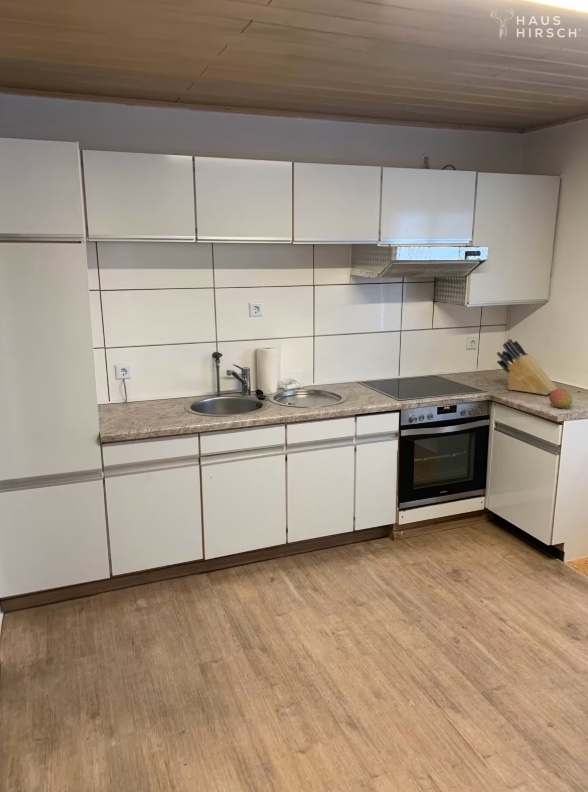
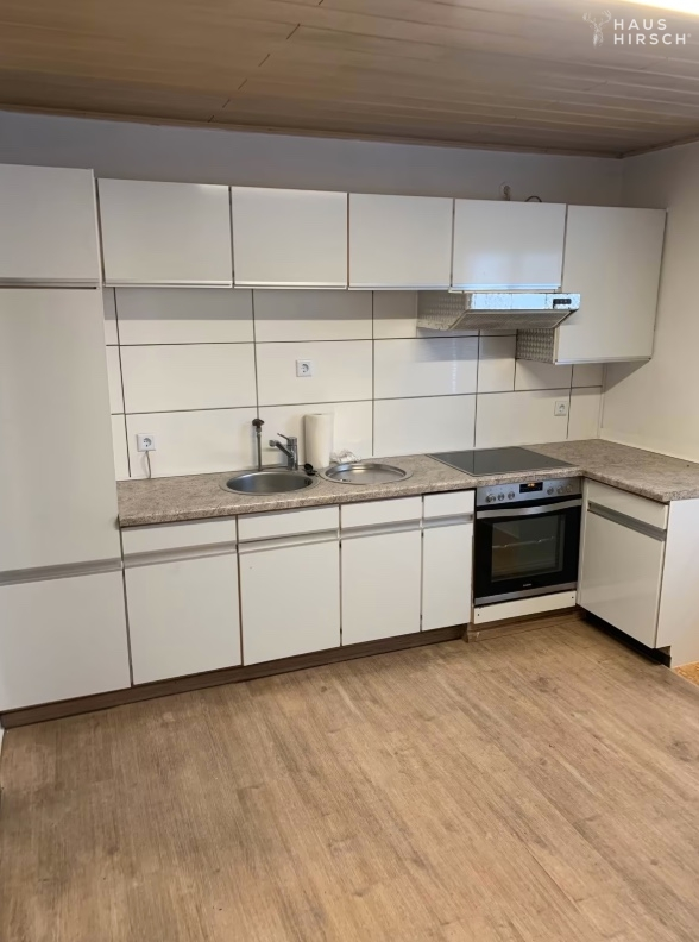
- fruit (560, 398)
- knife block (526, 365)
